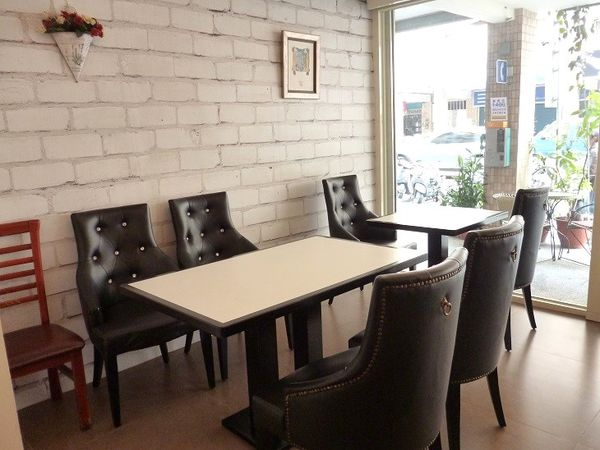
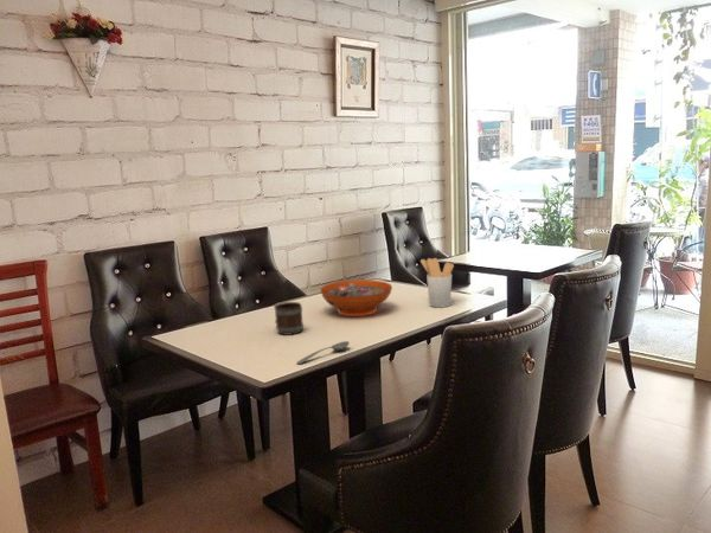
+ mug (286, 316)
+ decorative bowl (357, 298)
+ soupspoon (322, 349)
+ utensil holder (436, 281)
